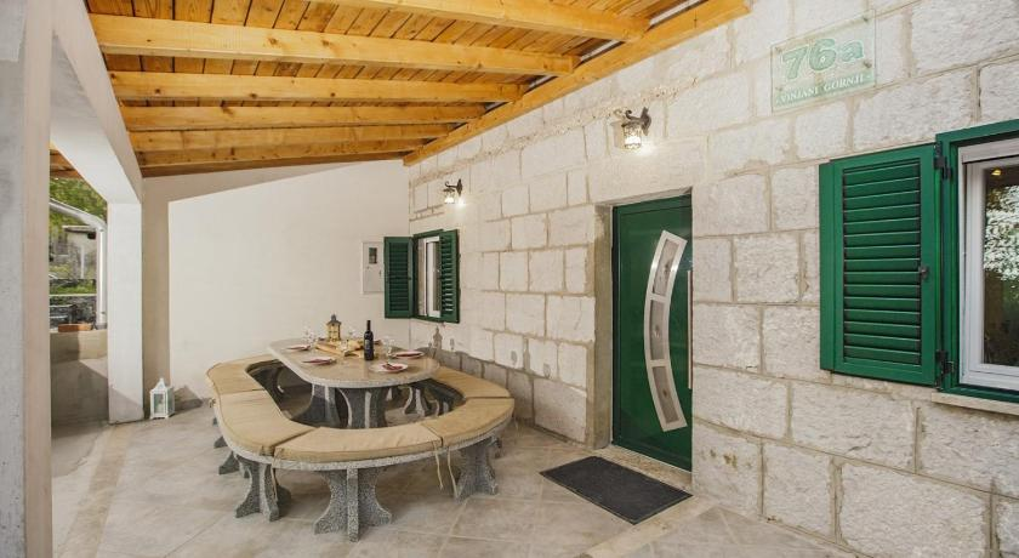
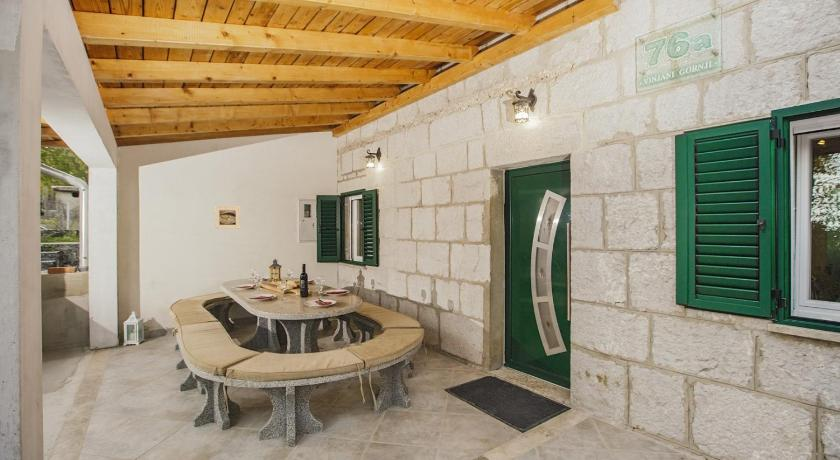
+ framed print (227, 217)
